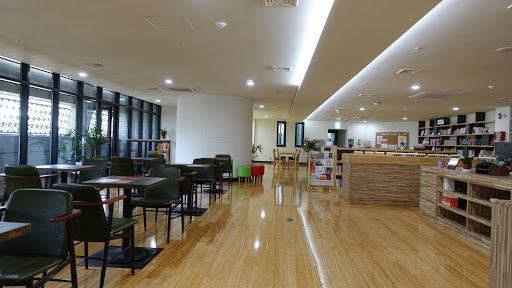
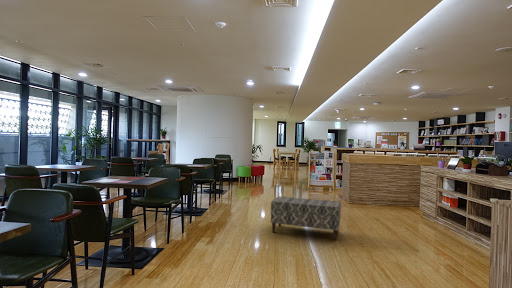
+ bench (305, 216)
